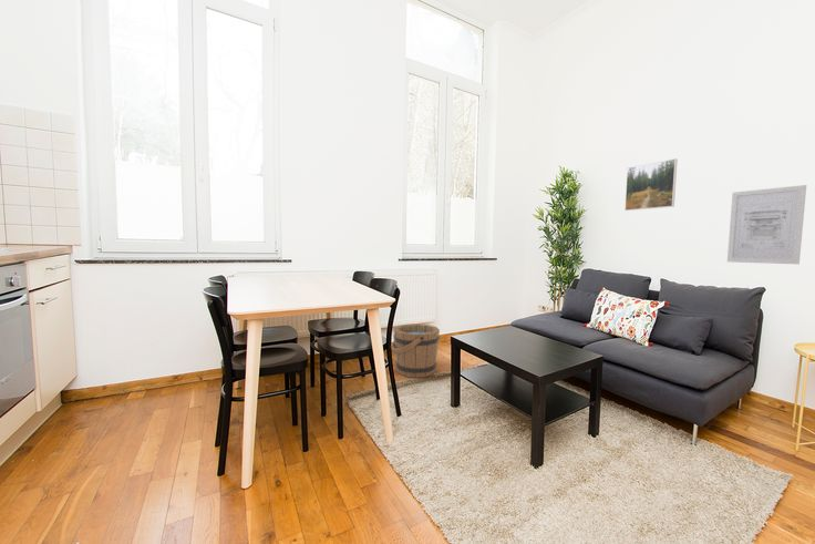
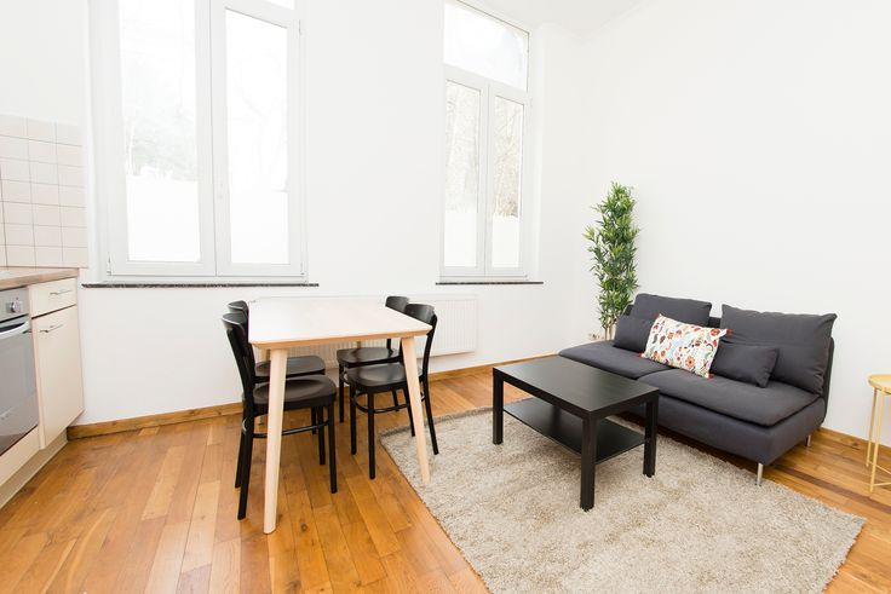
- bucket (414, 349)
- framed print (649, 186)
- wall art (763, 226)
